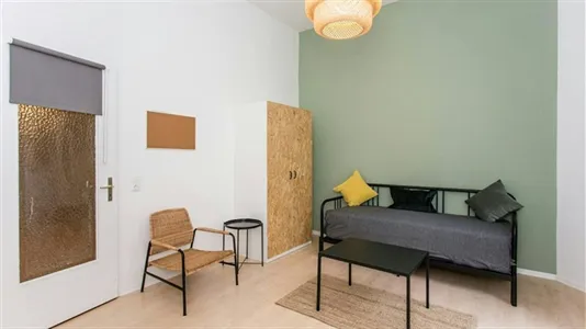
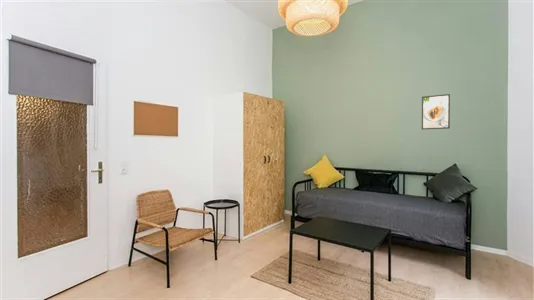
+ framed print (435, 112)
